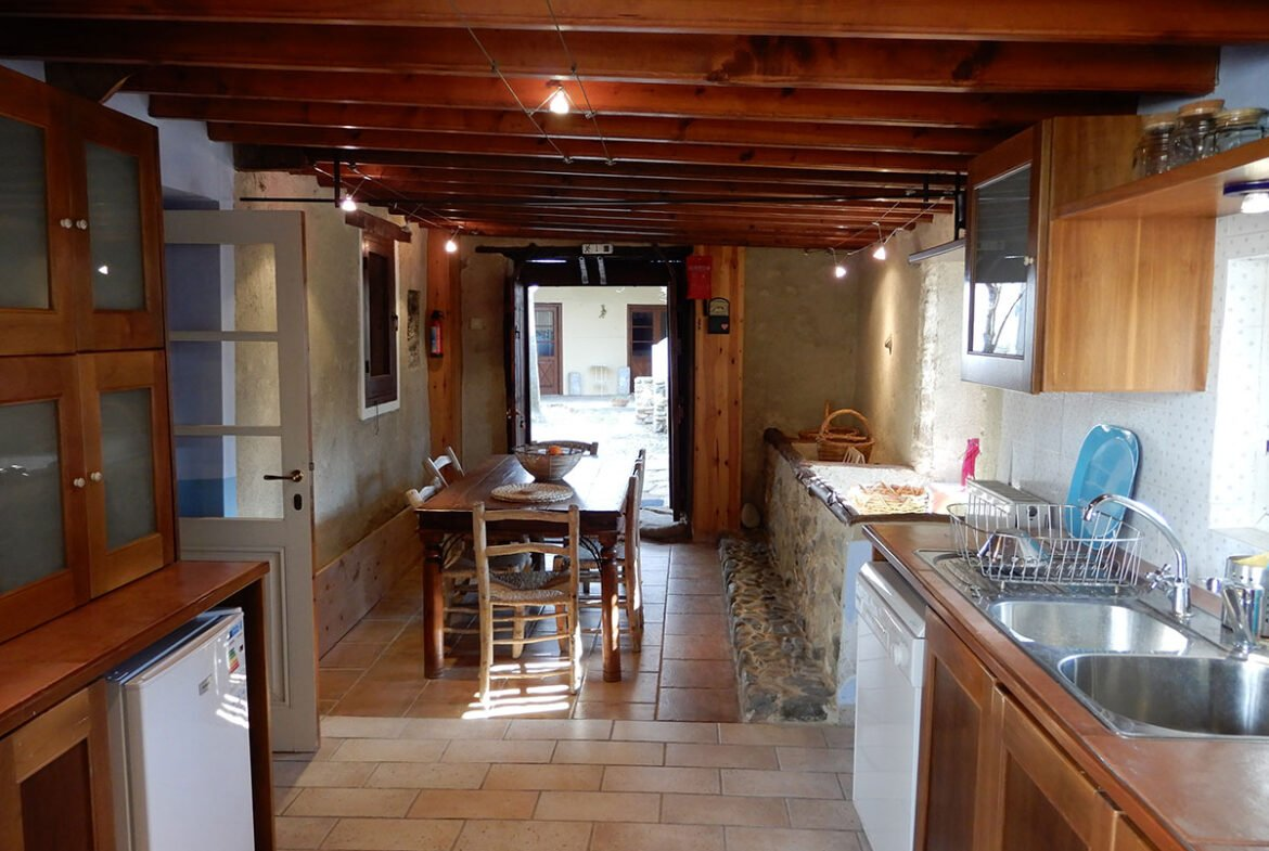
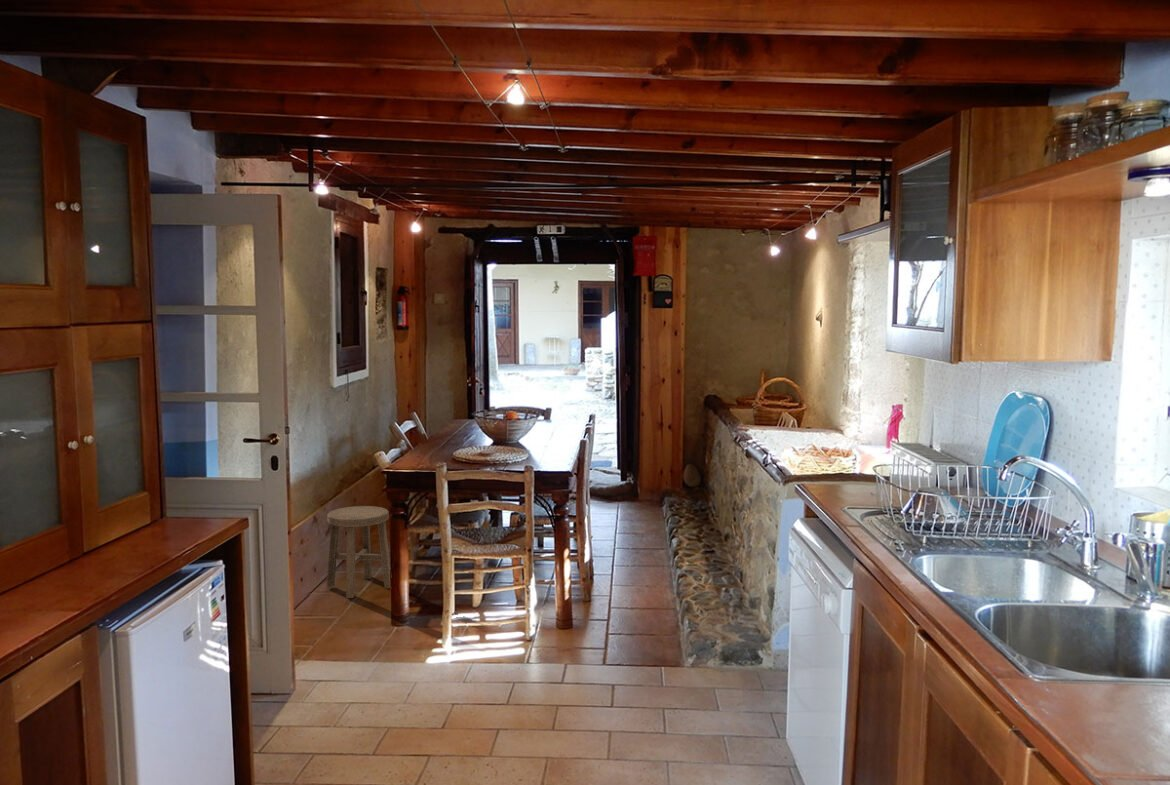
+ stool (360, 551)
